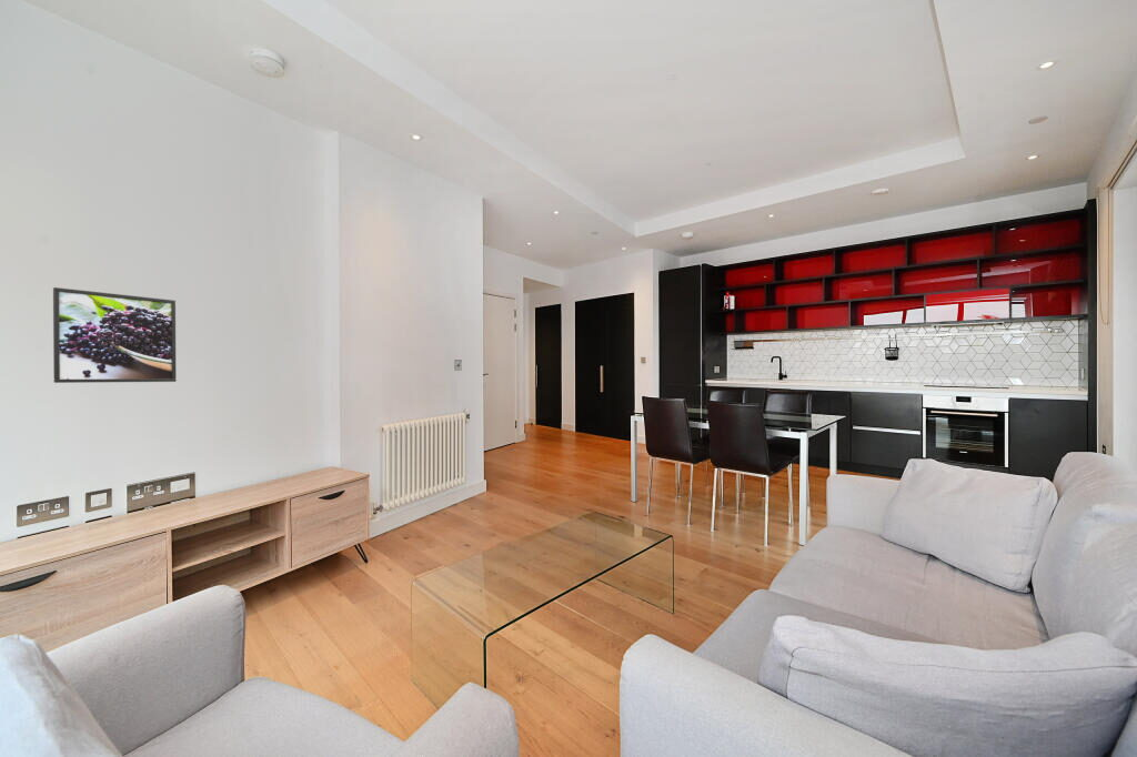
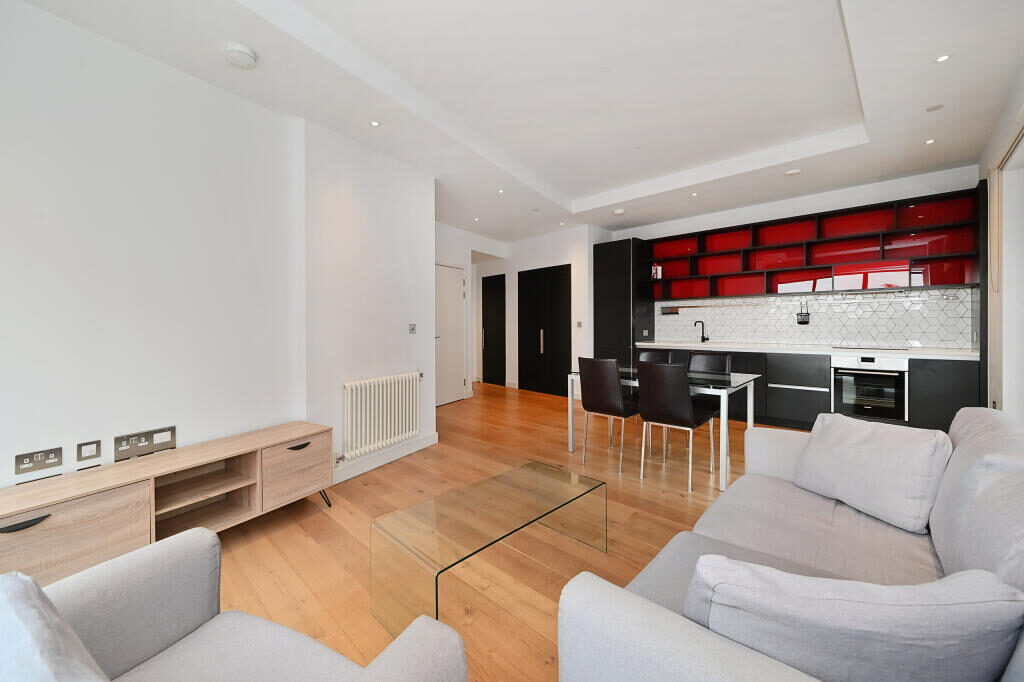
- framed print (119, 337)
